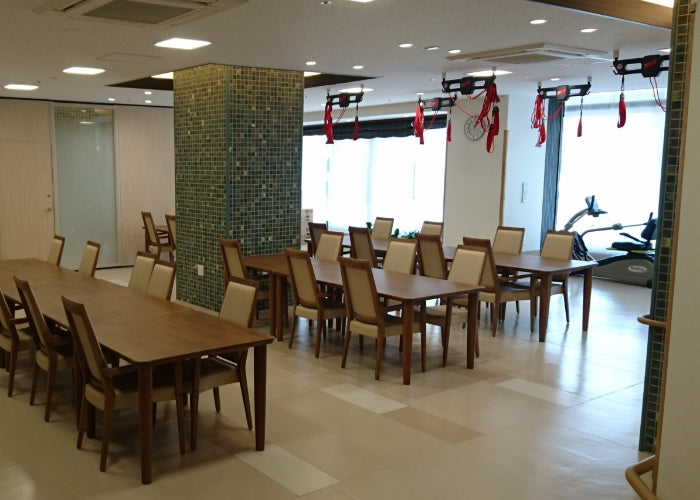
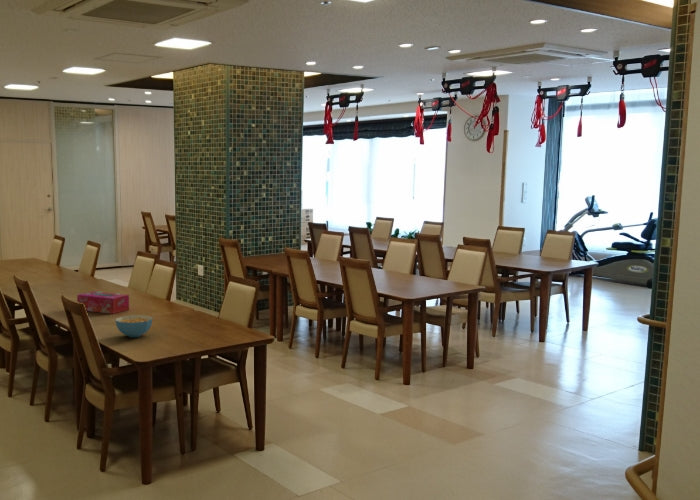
+ cereal bowl (134, 327)
+ tissue box (103, 302)
